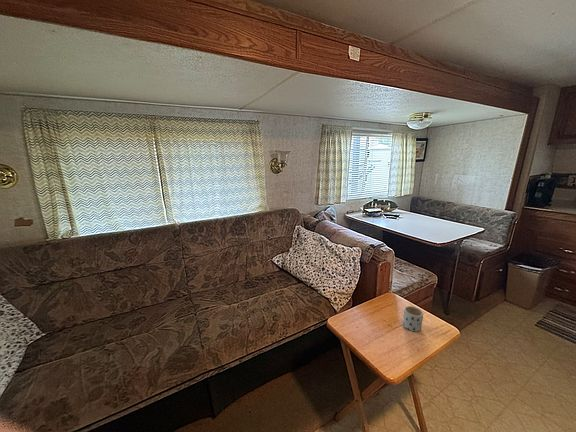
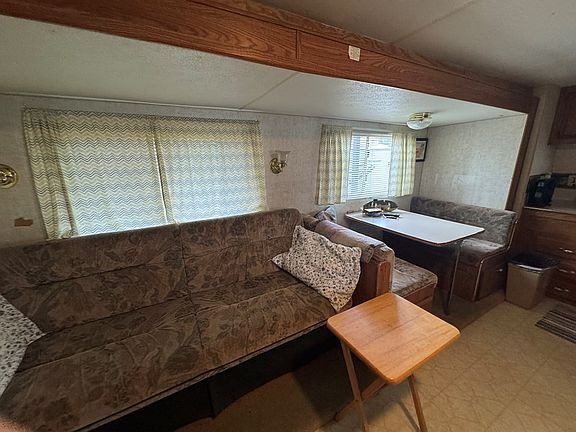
- mug (414, 317)
